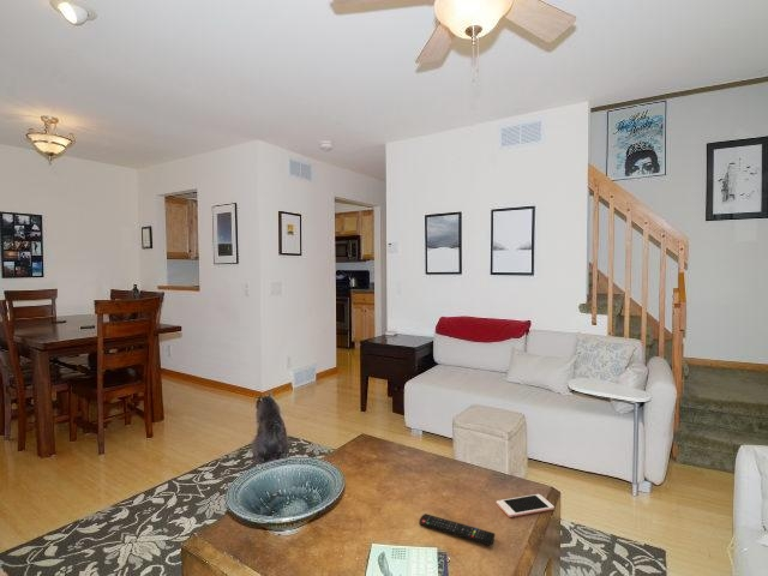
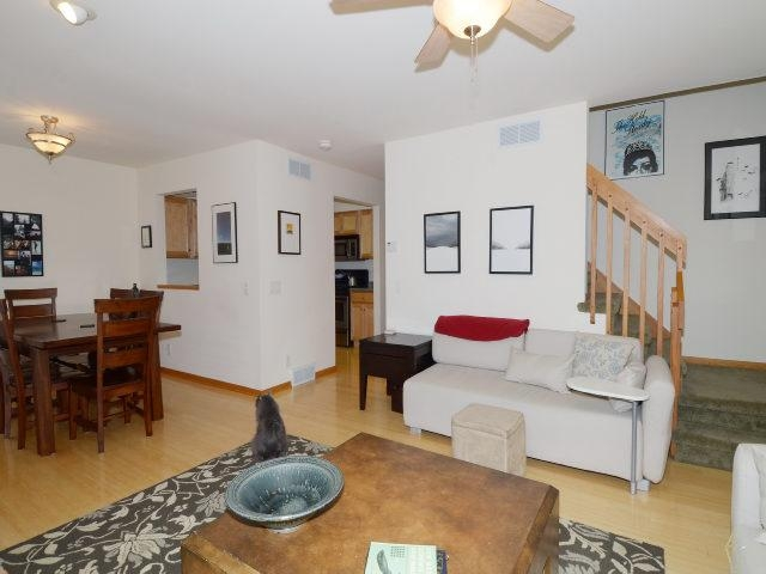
- cell phone (524, 504)
- remote control (455, 529)
